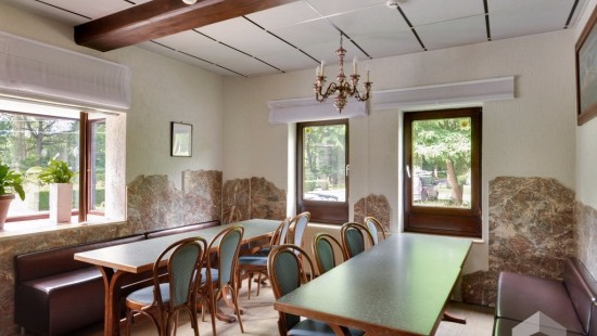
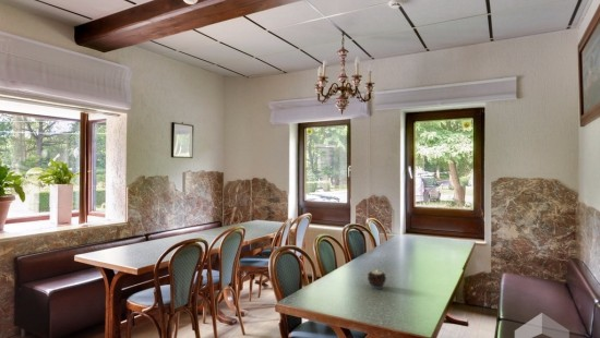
+ candle (376, 278)
